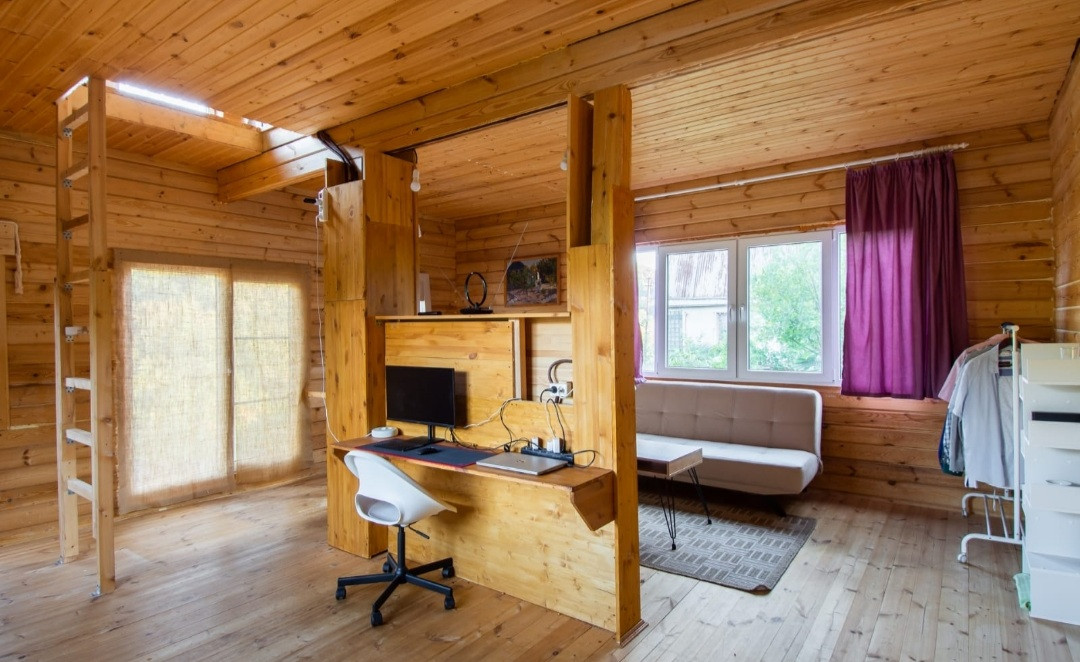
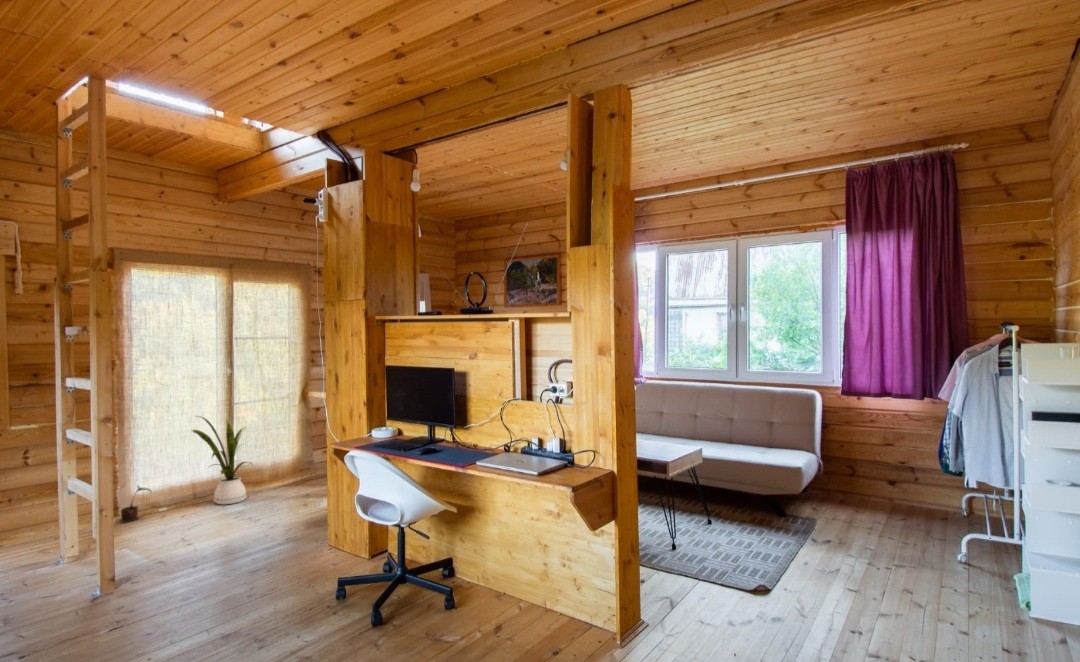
+ house plant (225, 456)
+ potted plant (132, 501)
